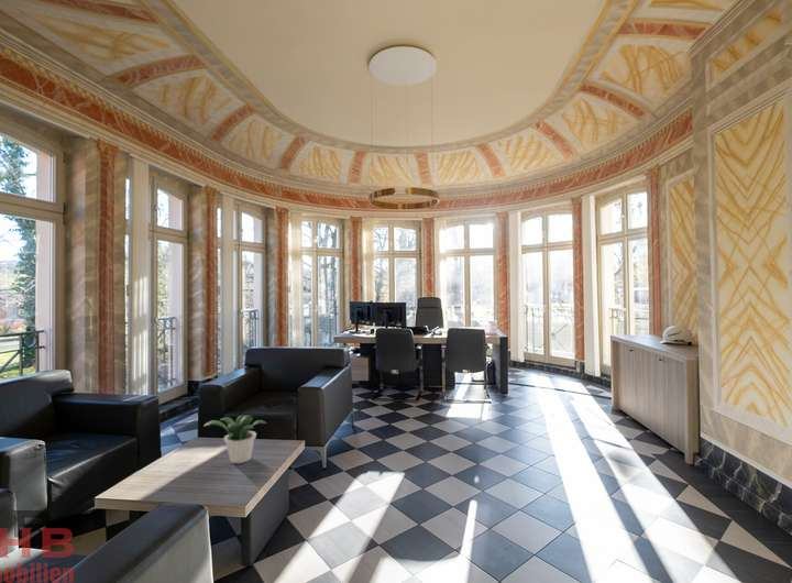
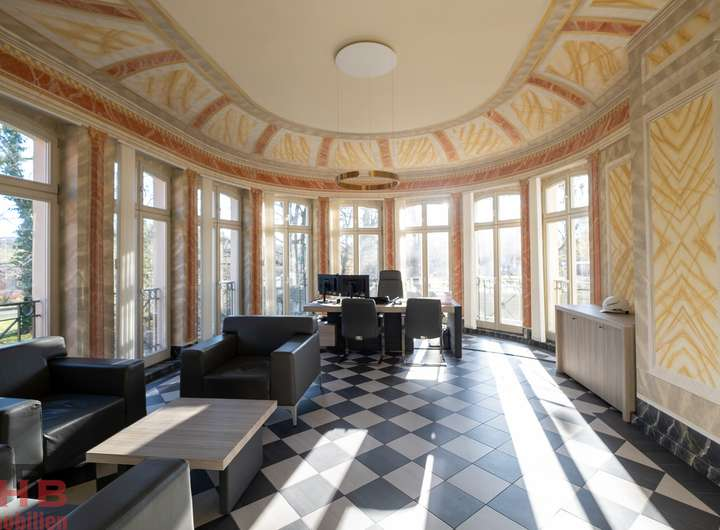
- potted plant (235, 439)
